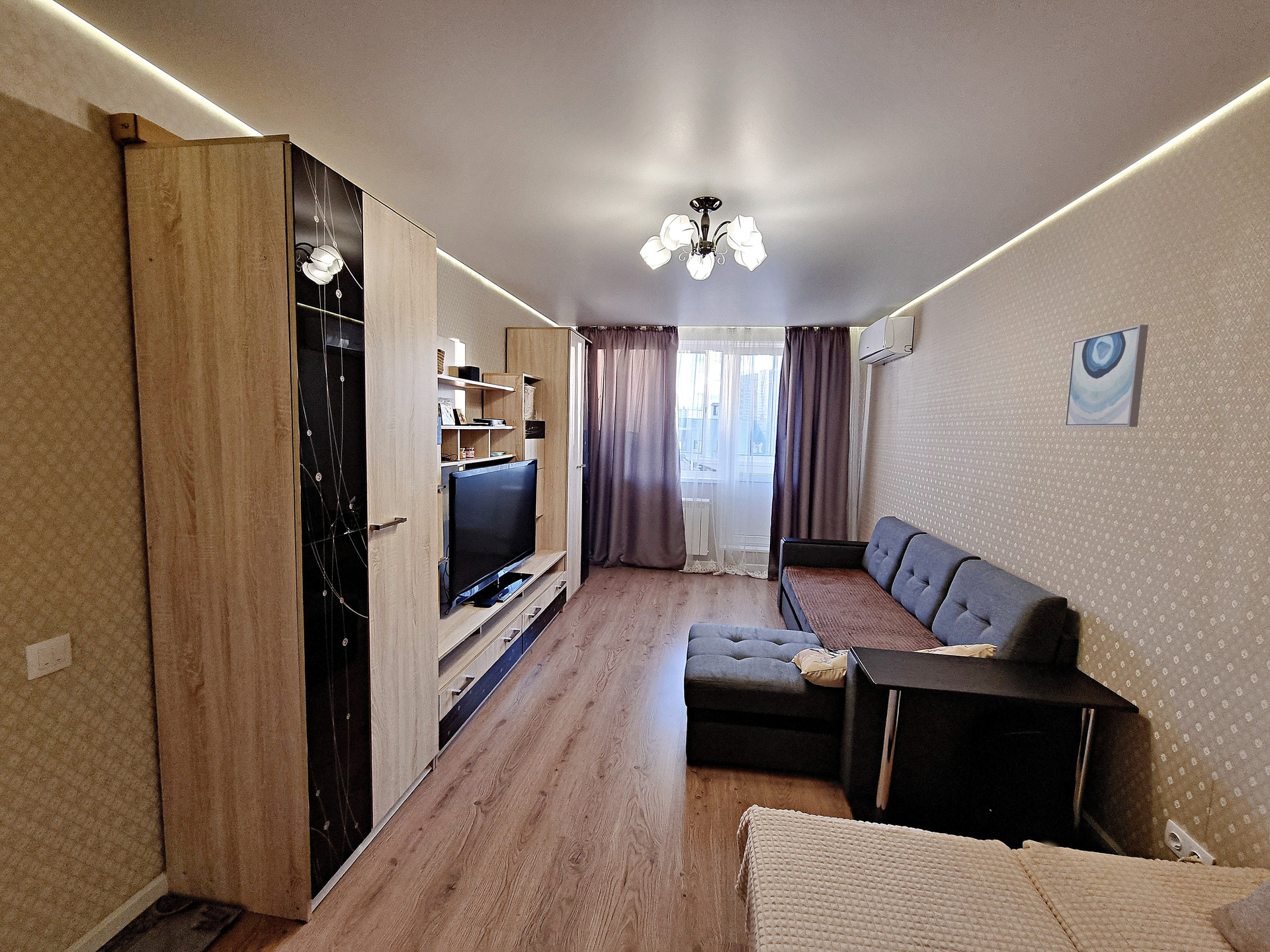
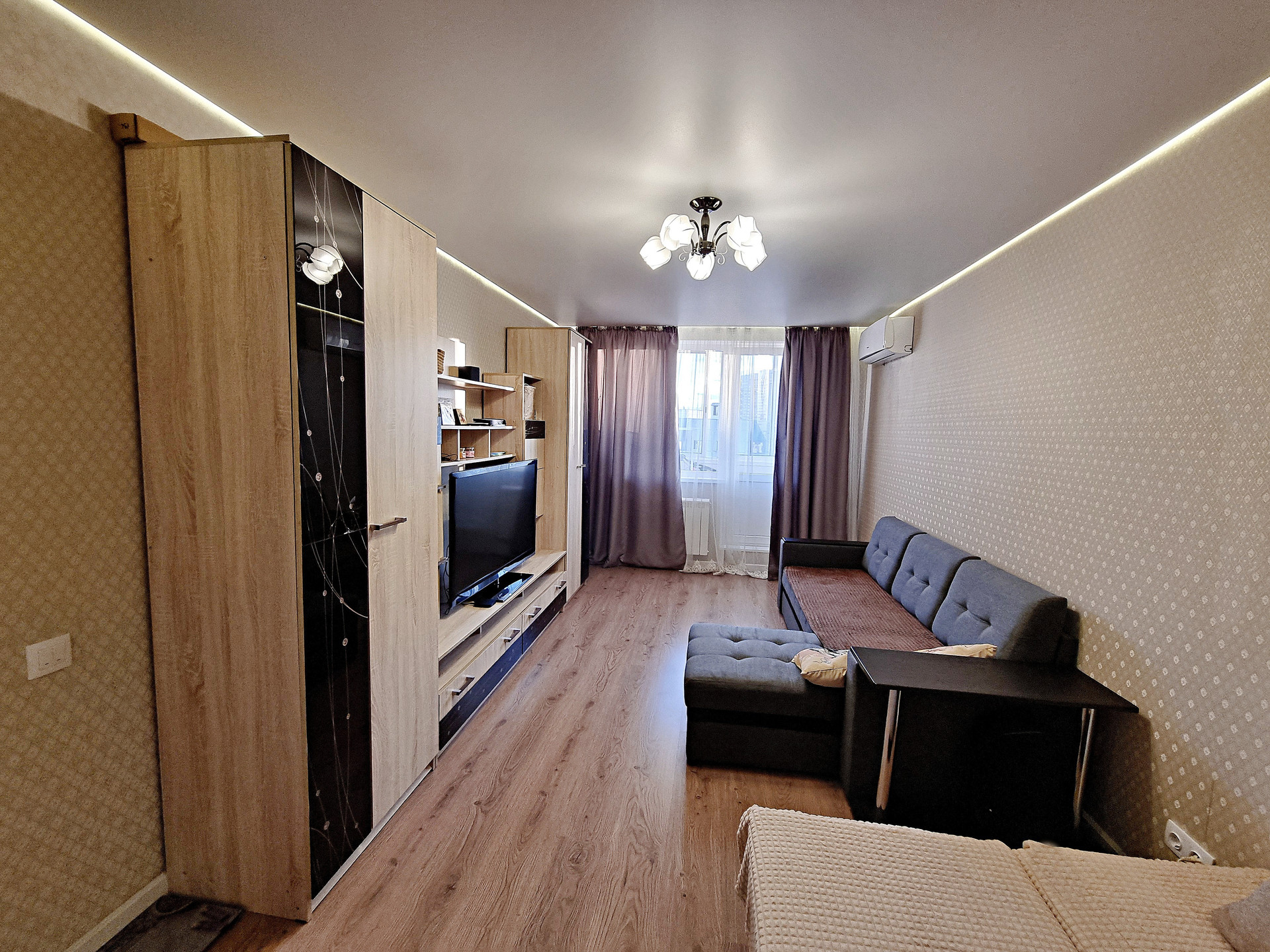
- wall art (1102, 380)
